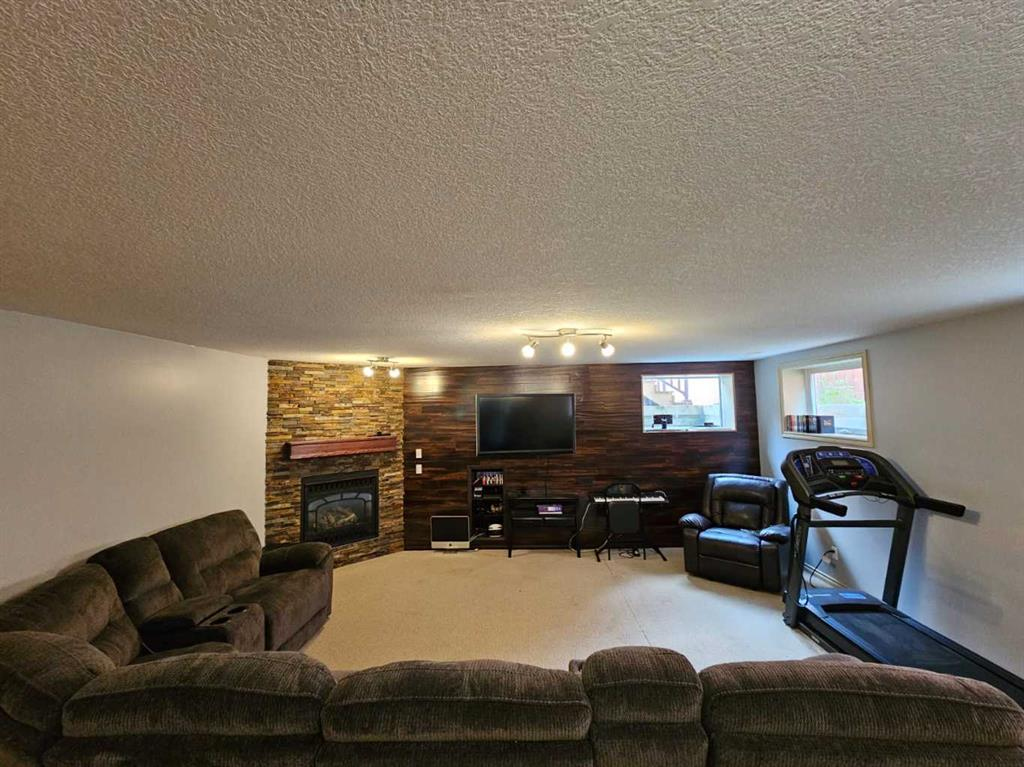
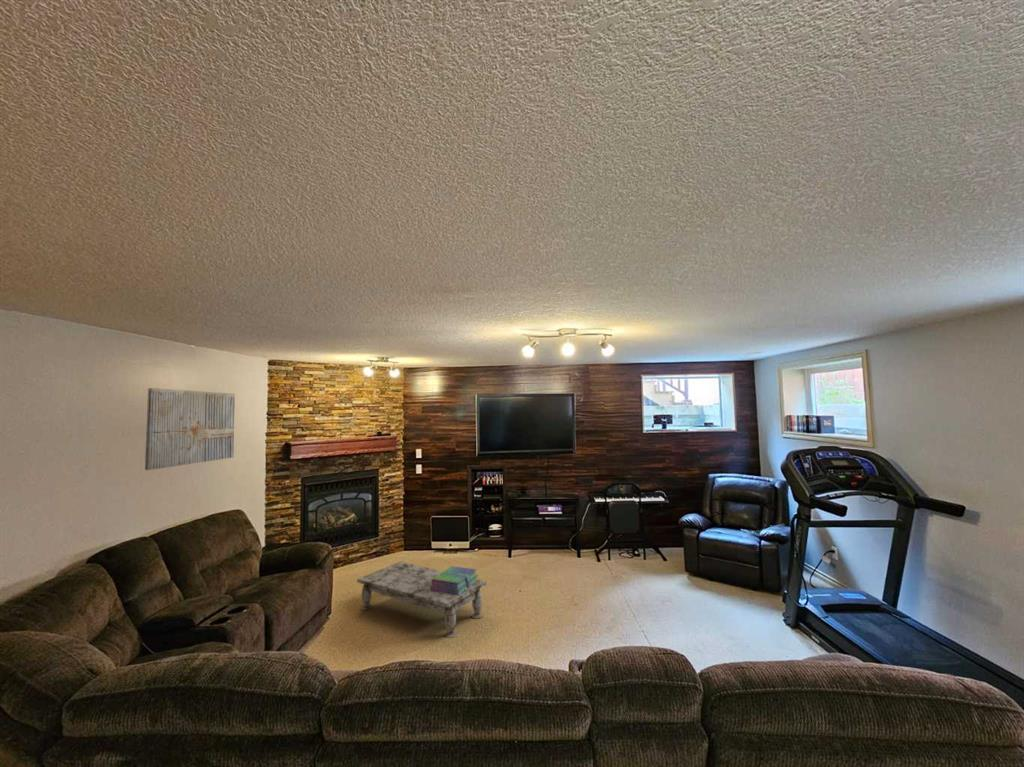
+ wall art (195, 427)
+ stack of books (454, 579)
+ coffee table (420, 595)
